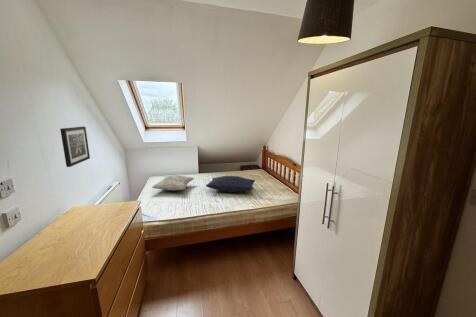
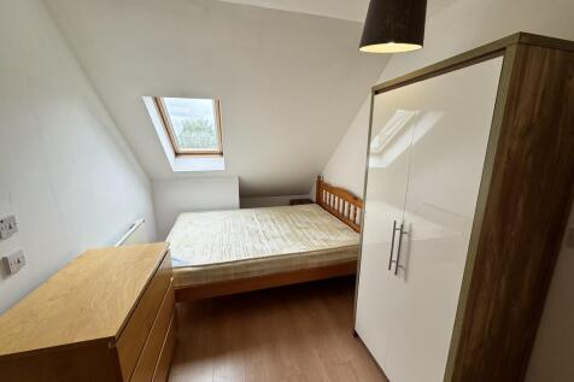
- wall art (76, 145)
- decorative pillow (174, 182)
- pillow (231, 183)
